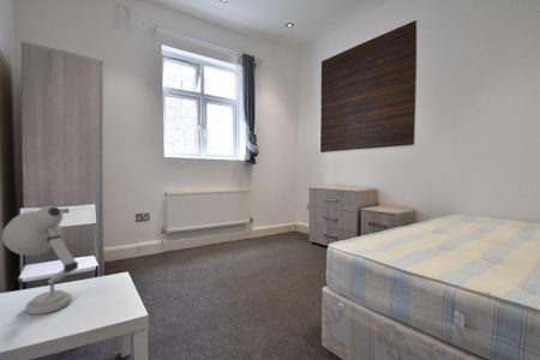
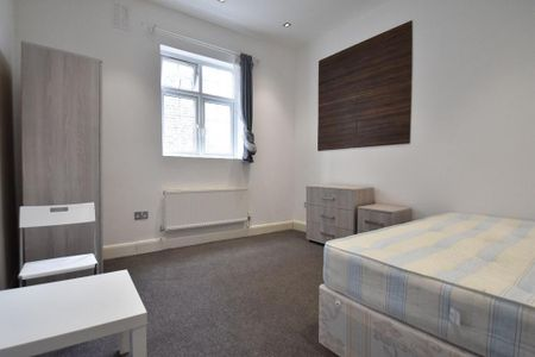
- desk lamp (42, 252)
